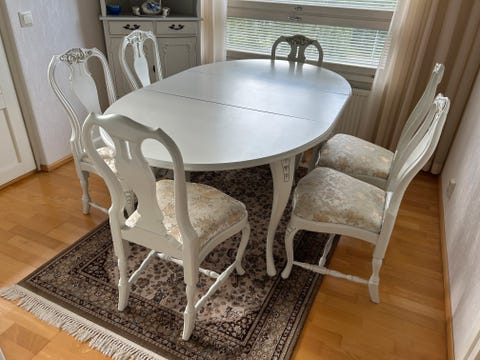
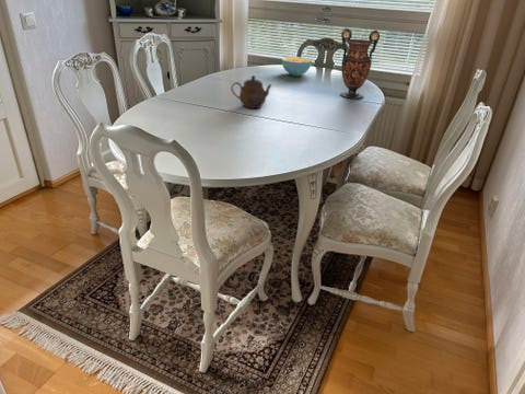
+ vase (355, 63)
+ cereal bowl (296, 67)
+ teapot (250, 91)
